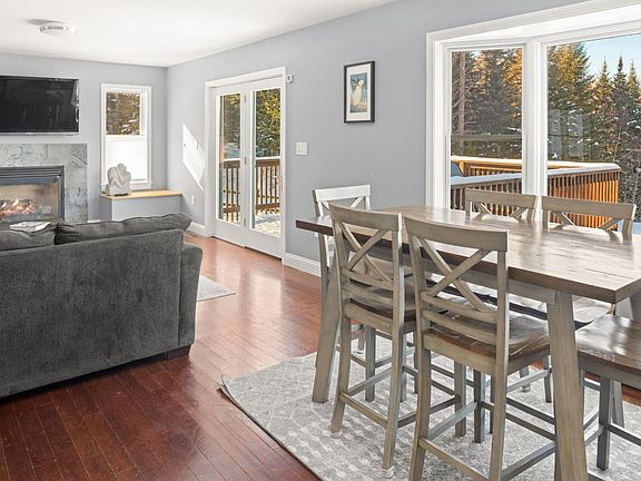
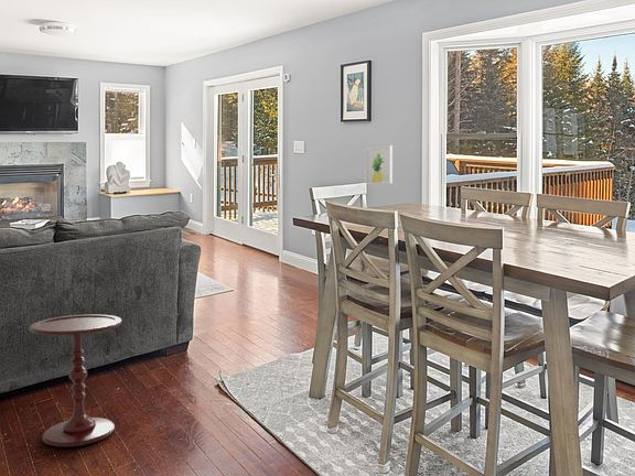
+ wall art (378, 165)
+ side table (78, 377)
